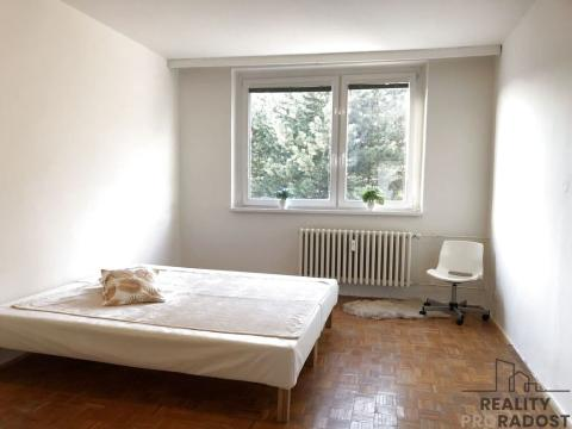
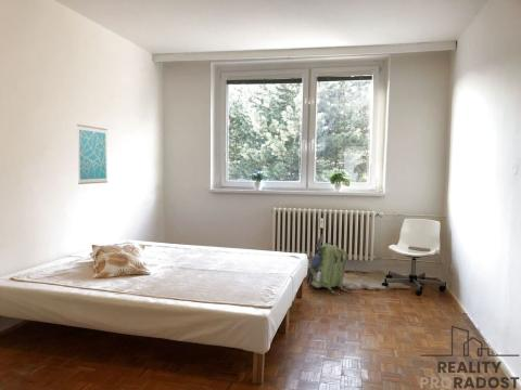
+ backpack (328, 260)
+ wall art (93, 155)
